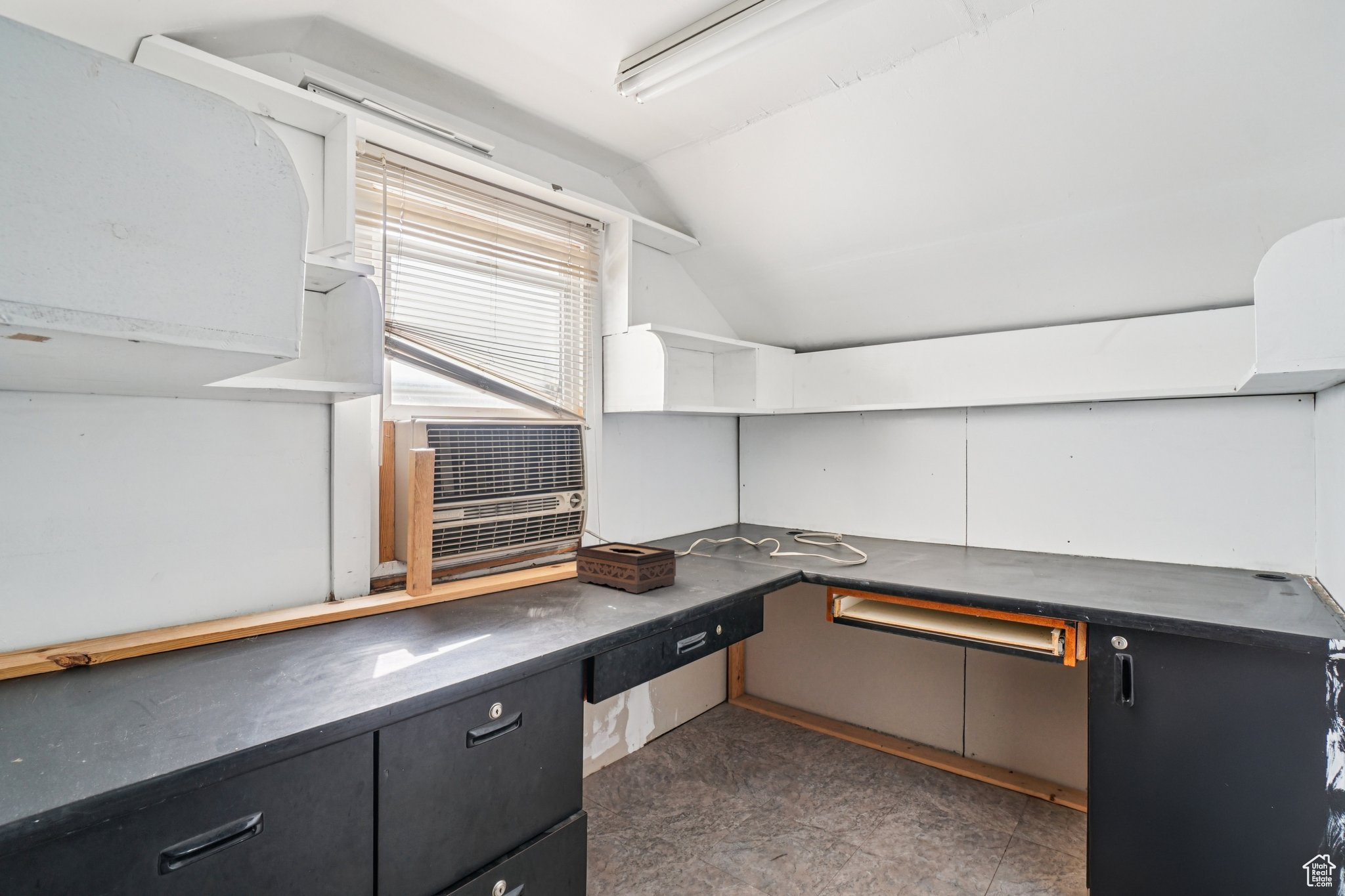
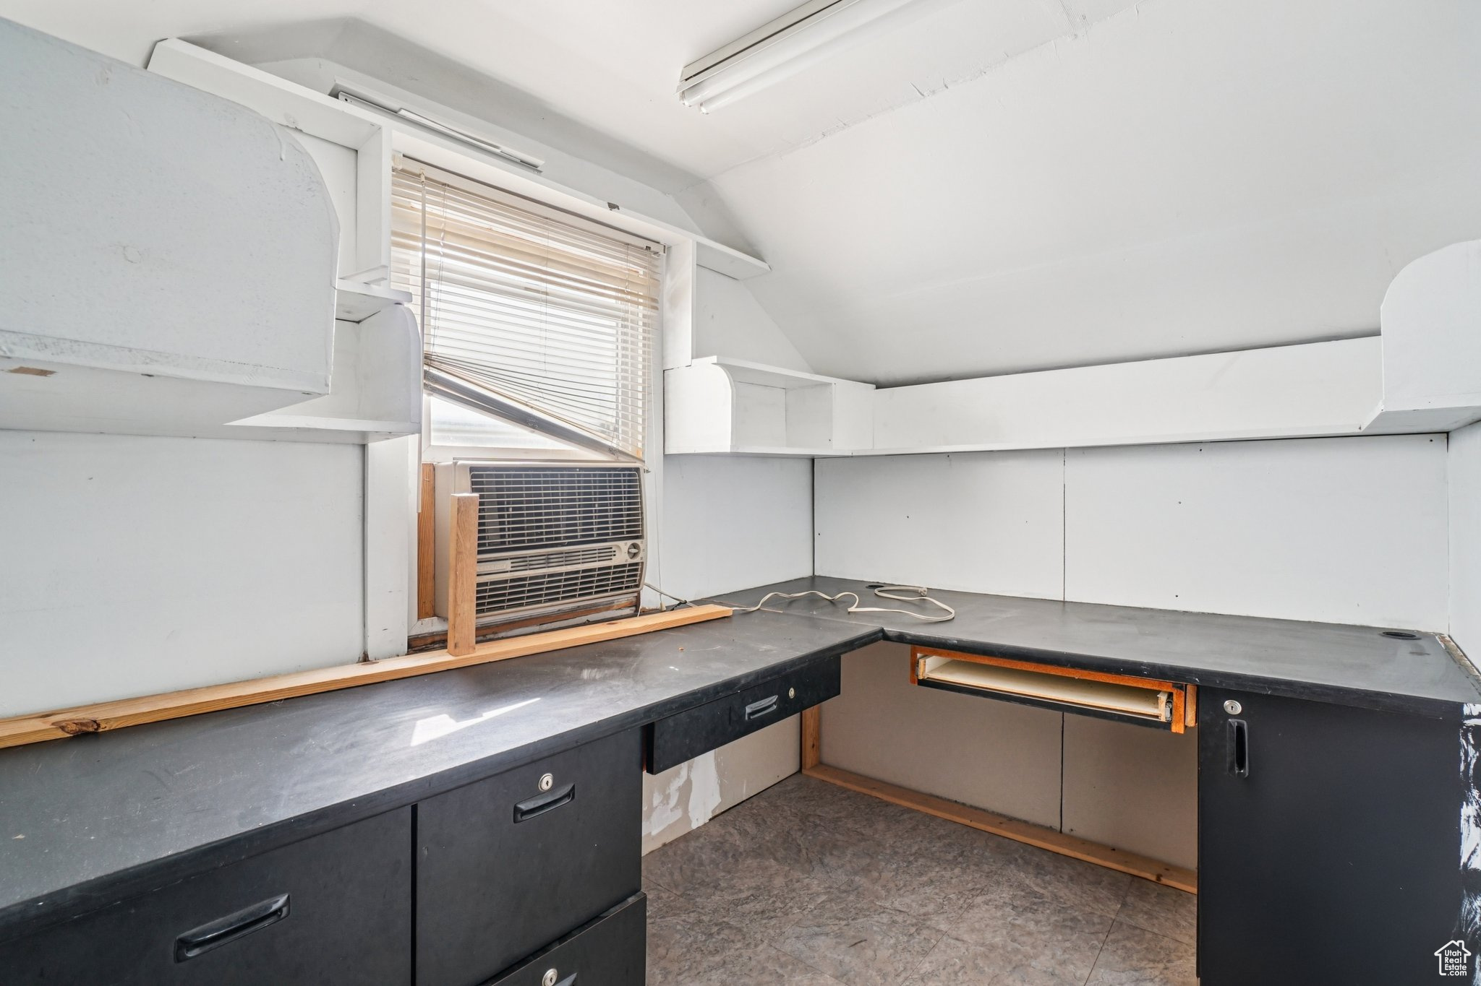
- tissue box (625, 565)
